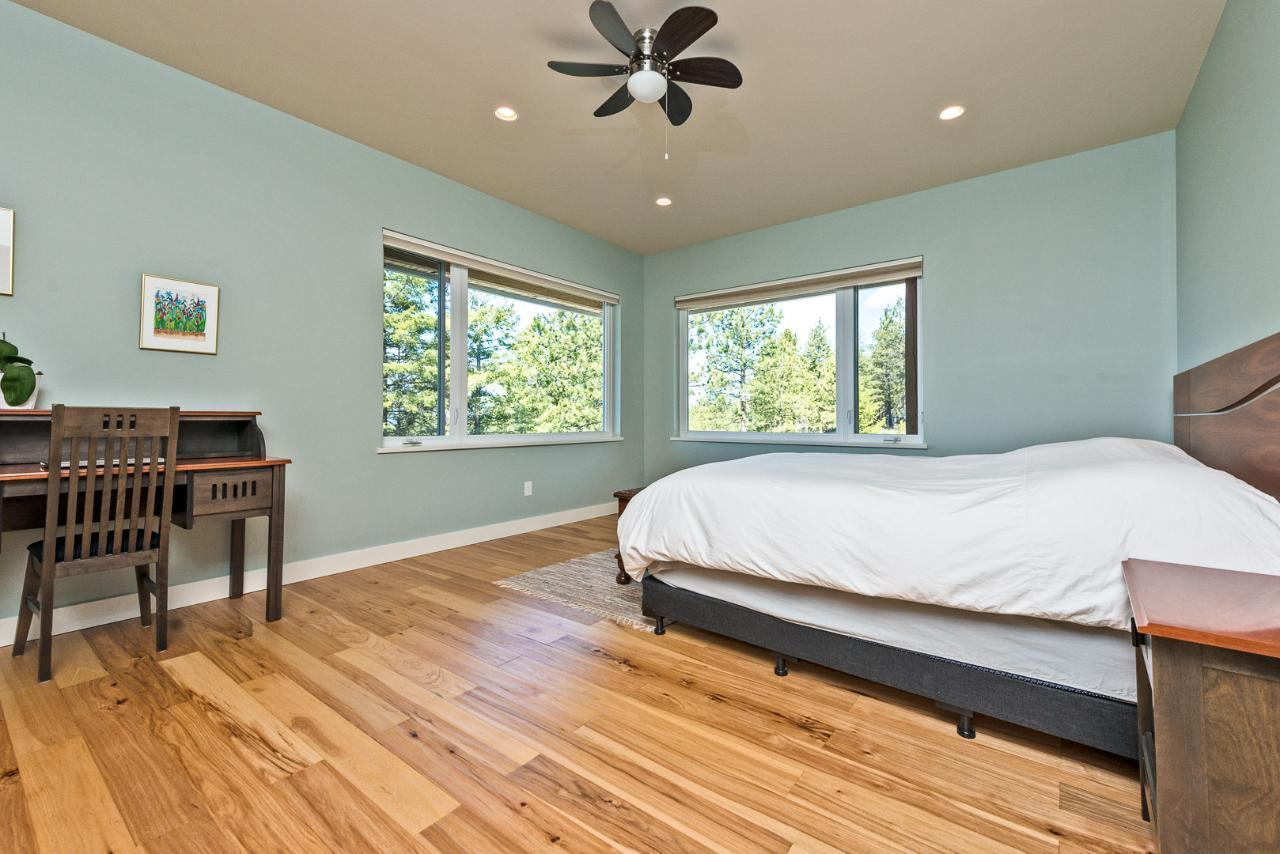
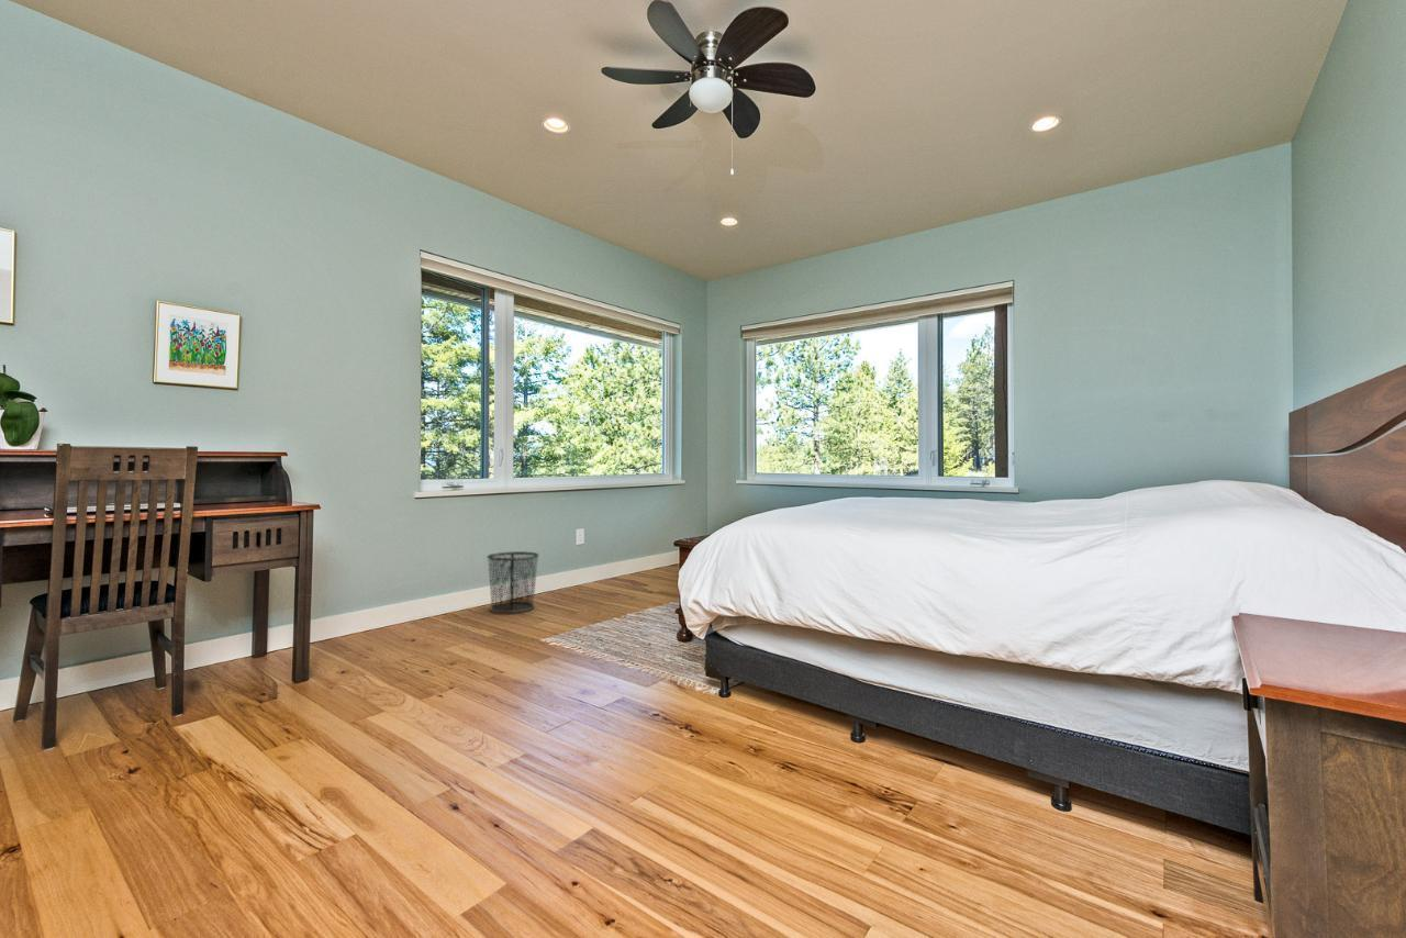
+ waste bin (513, 581)
